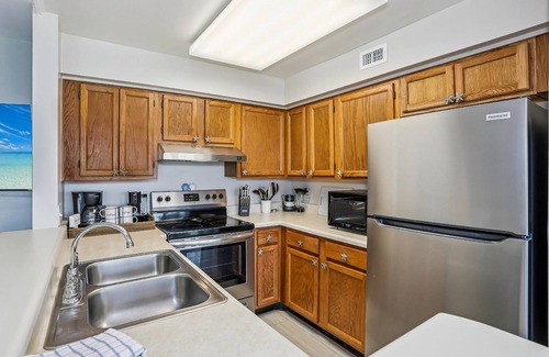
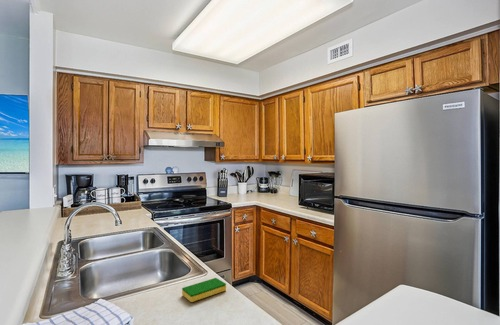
+ dish sponge (204, 289)
